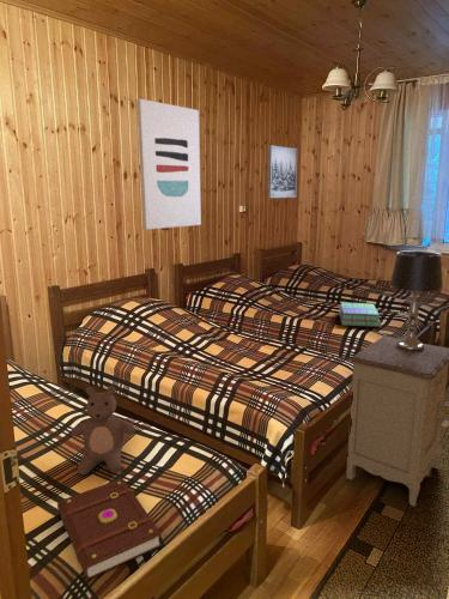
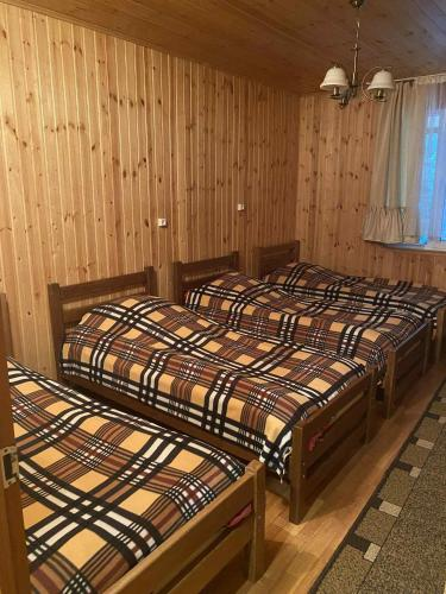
- wall art (171, 168)
- teddy bear (101, 426)
- table lamp (414, 301)
- nightstand (405, 416)
- stack of books (358, 314)
- wall art (283, 173)
- book (107, 521)
